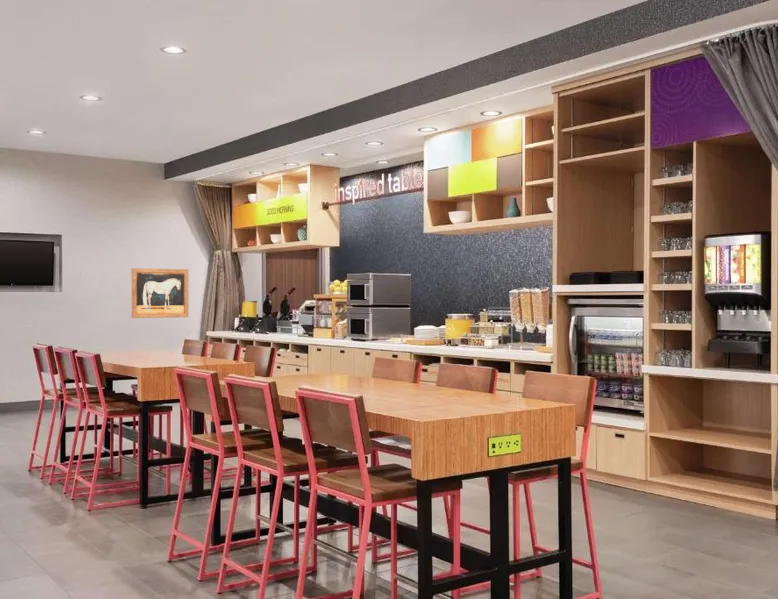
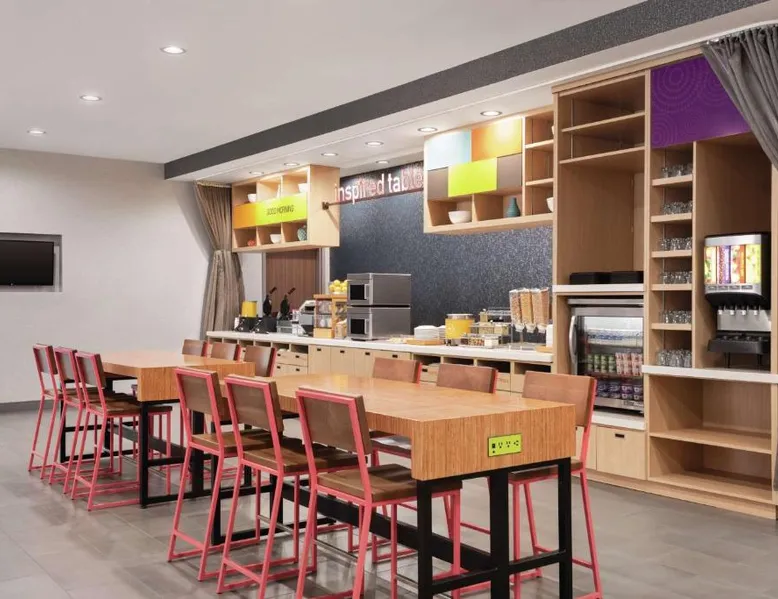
- wall art (160, 293)
